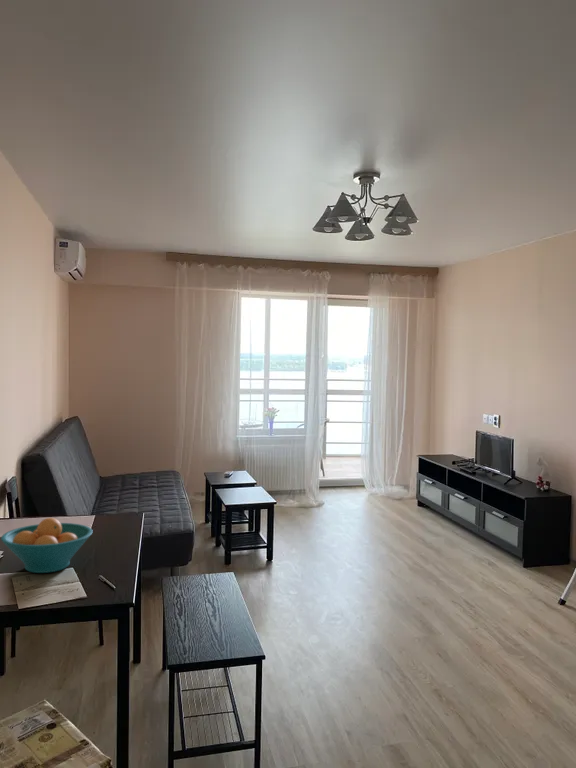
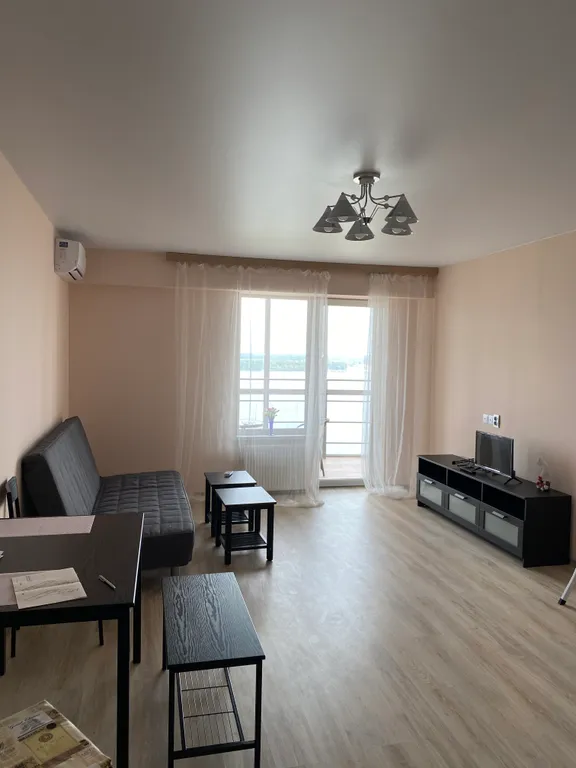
- fruit bowl (48, 542)
